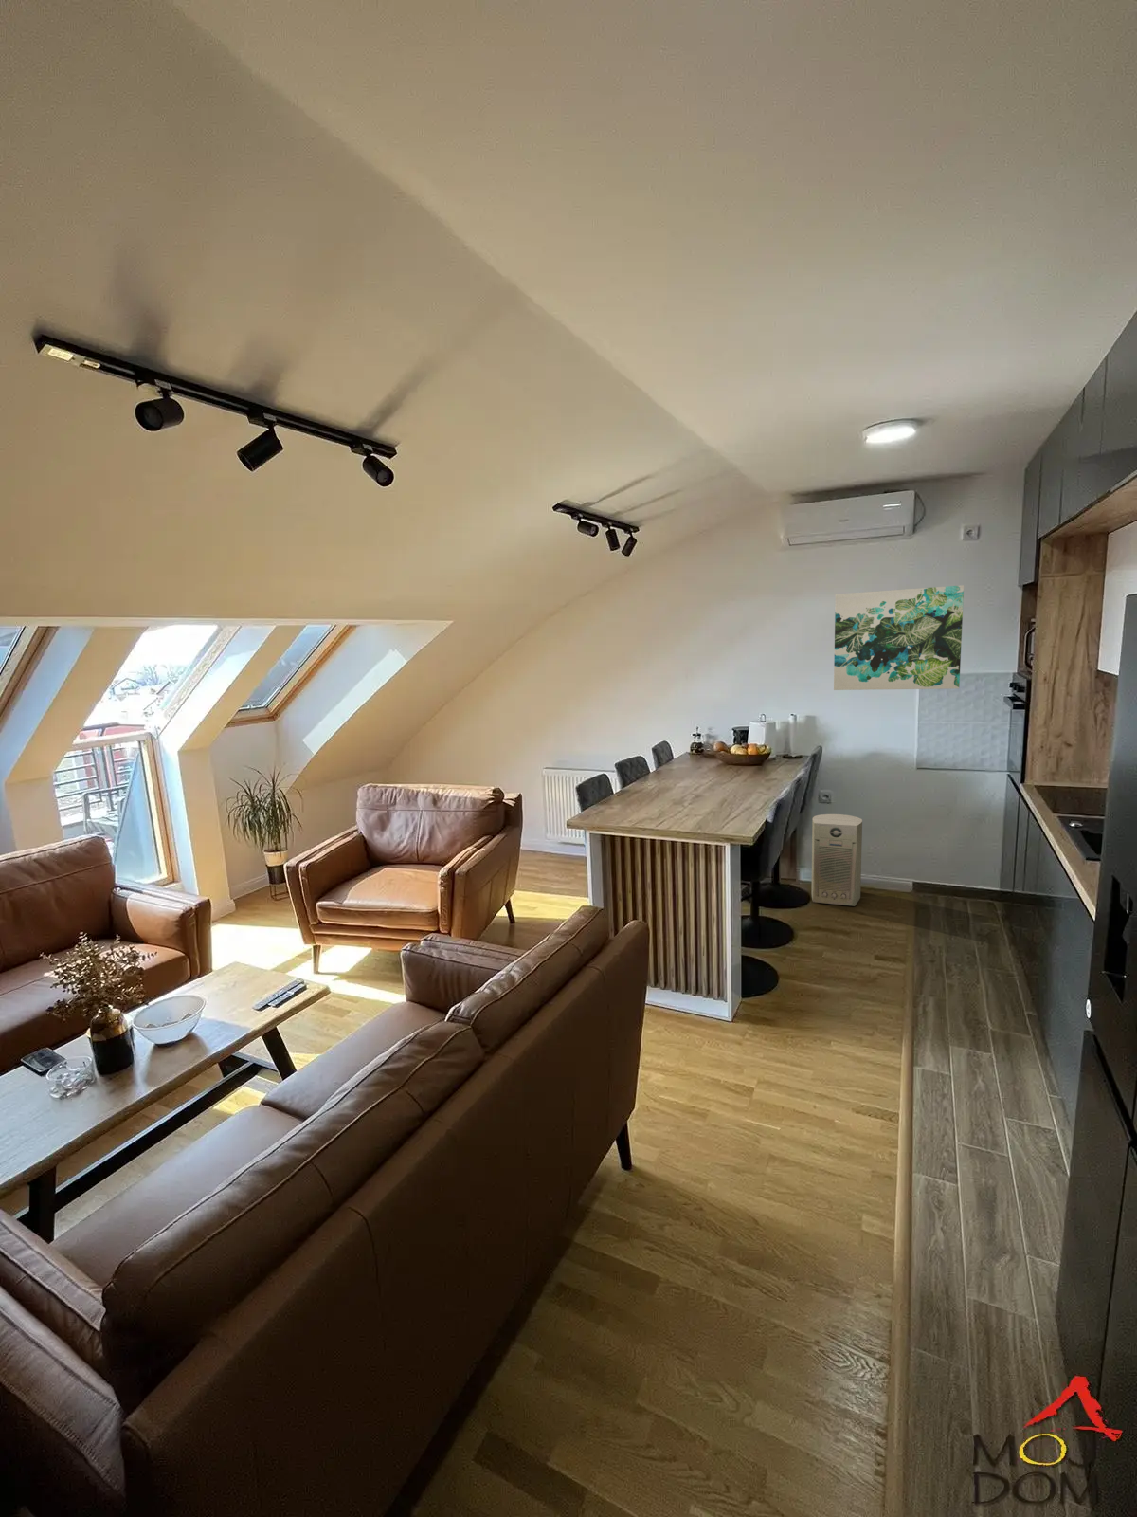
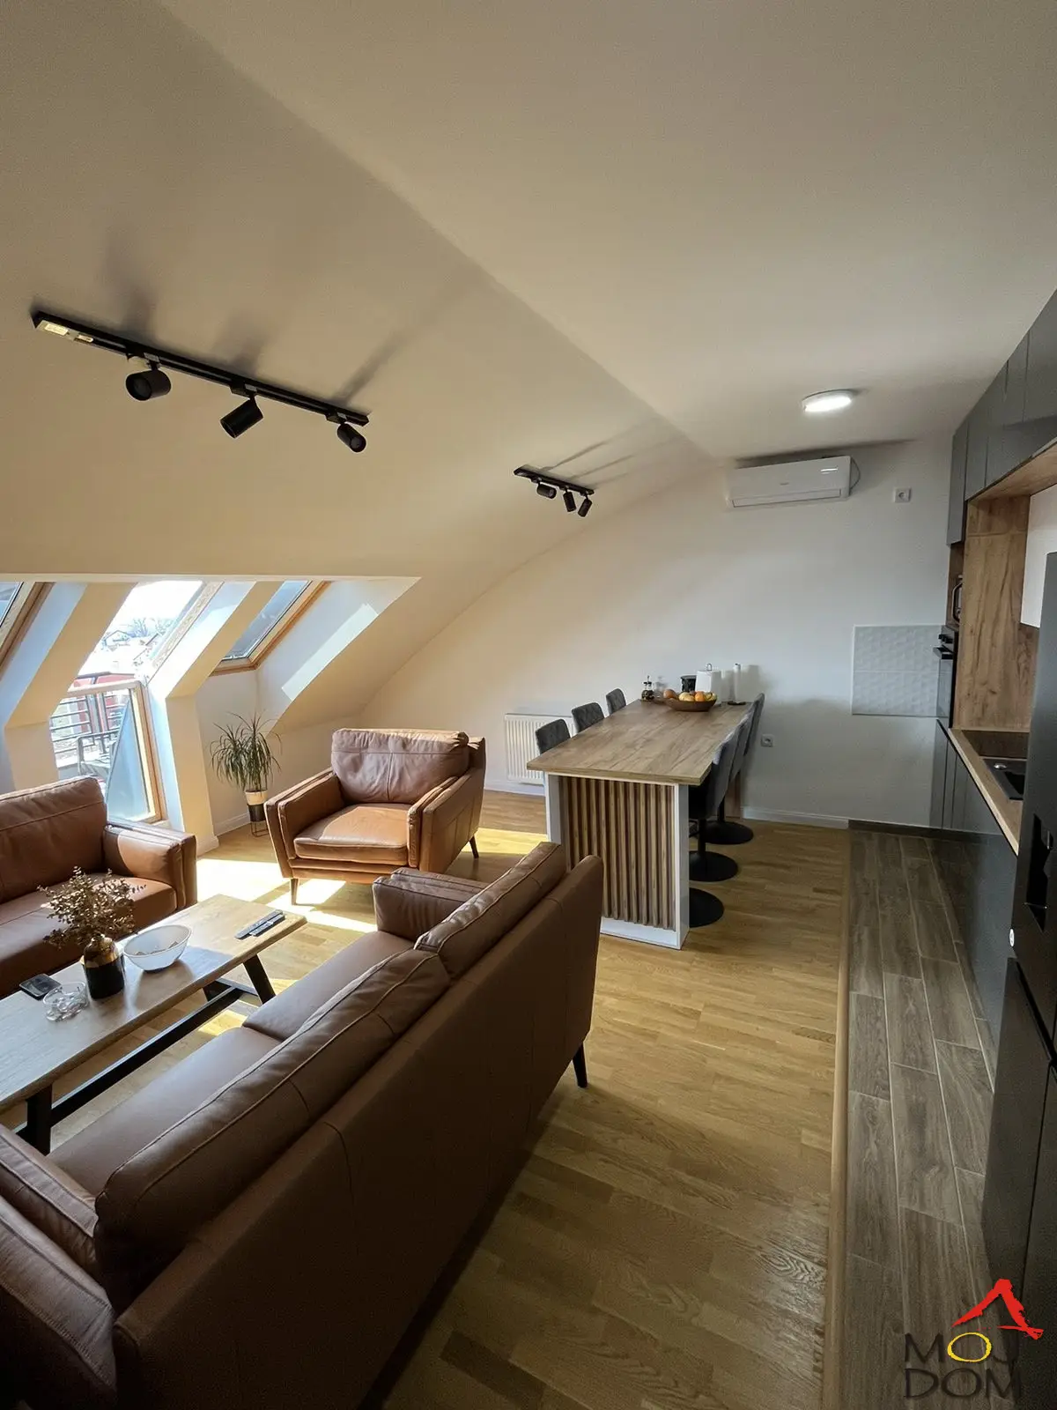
- wall art (896, 640)
- fan (836, 858)
